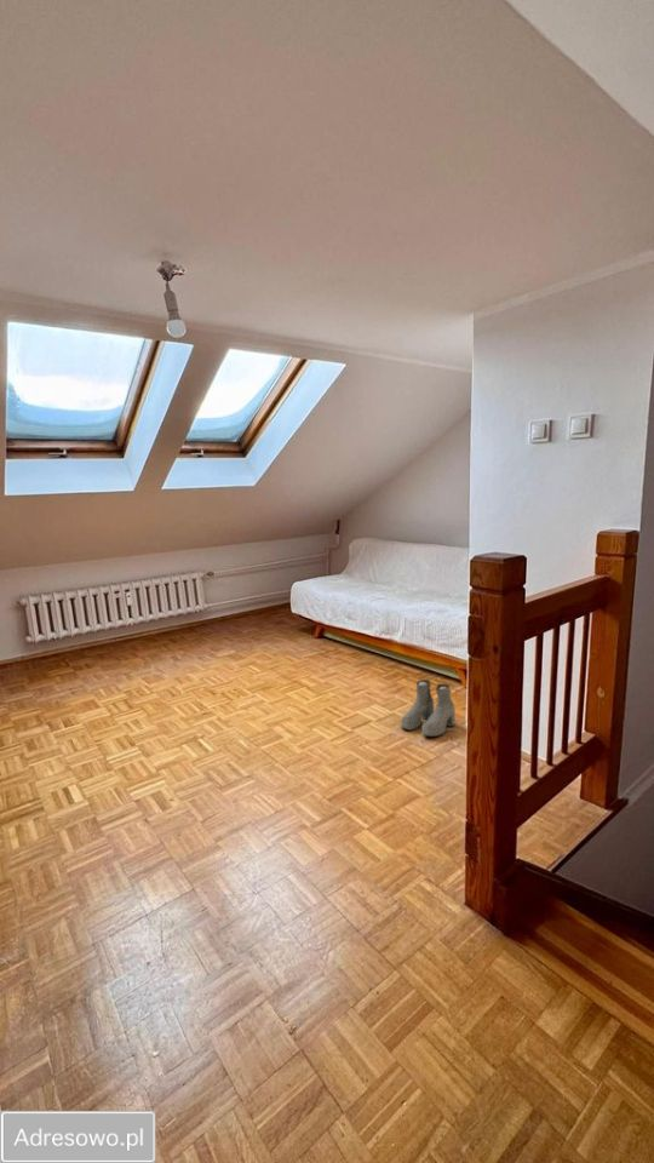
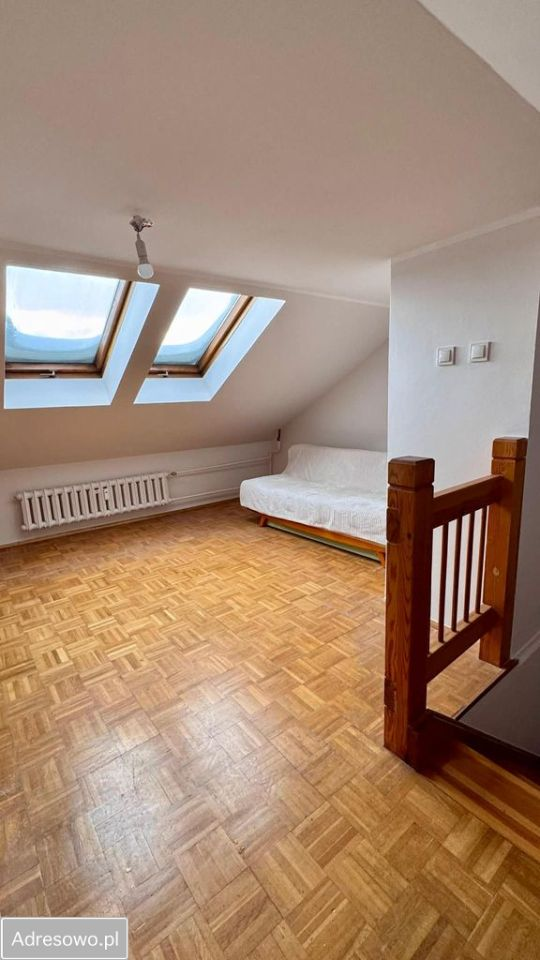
- boots (428, 706)
